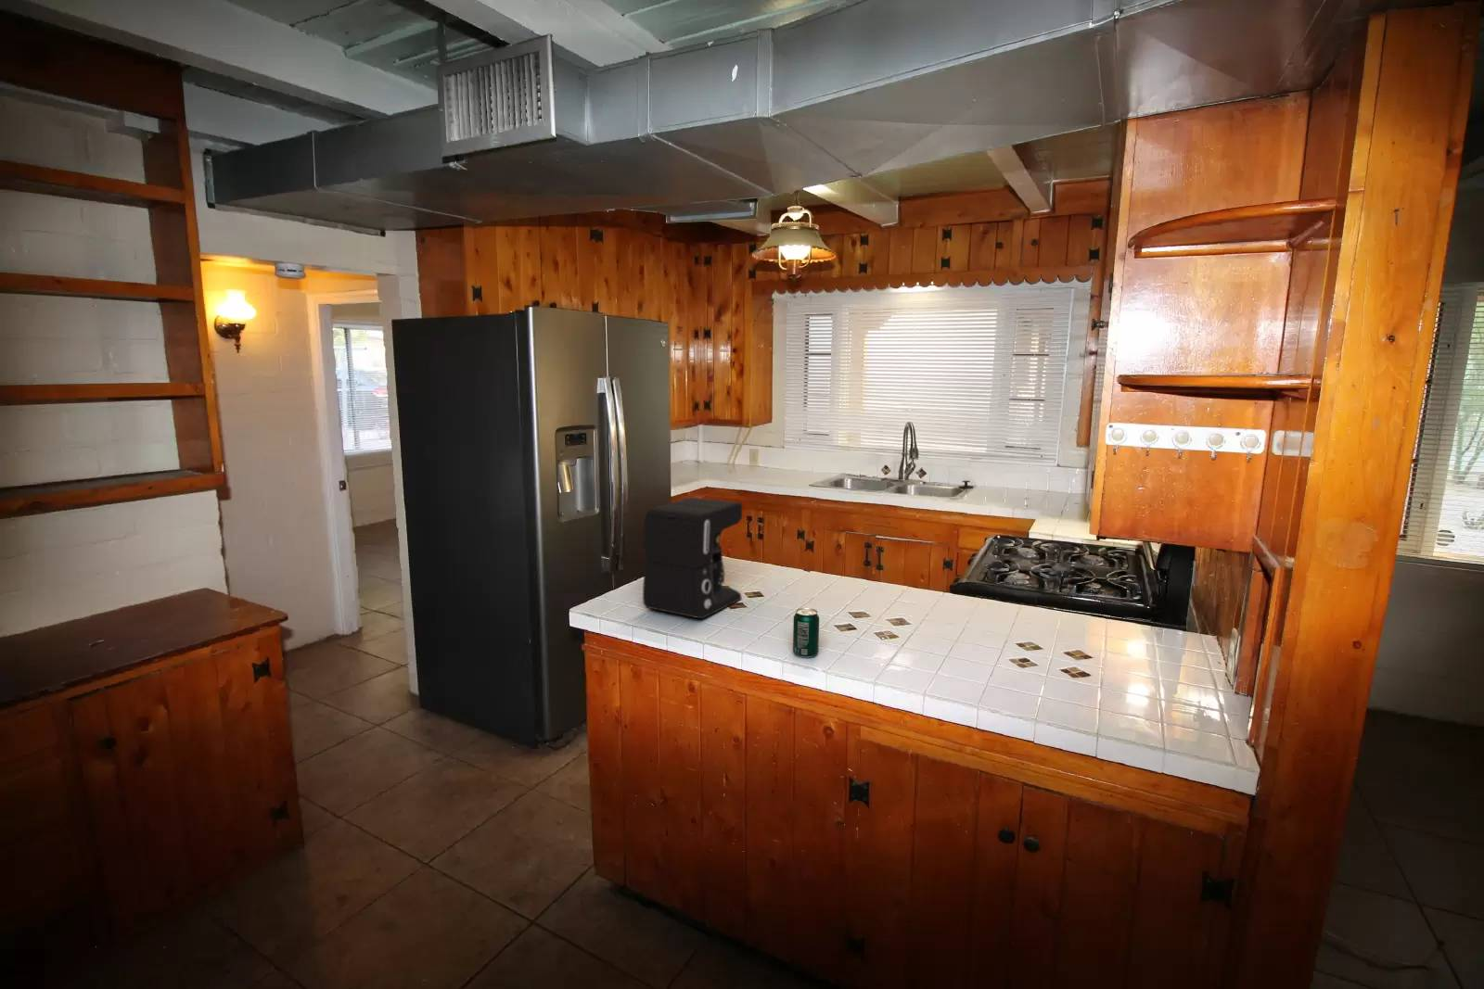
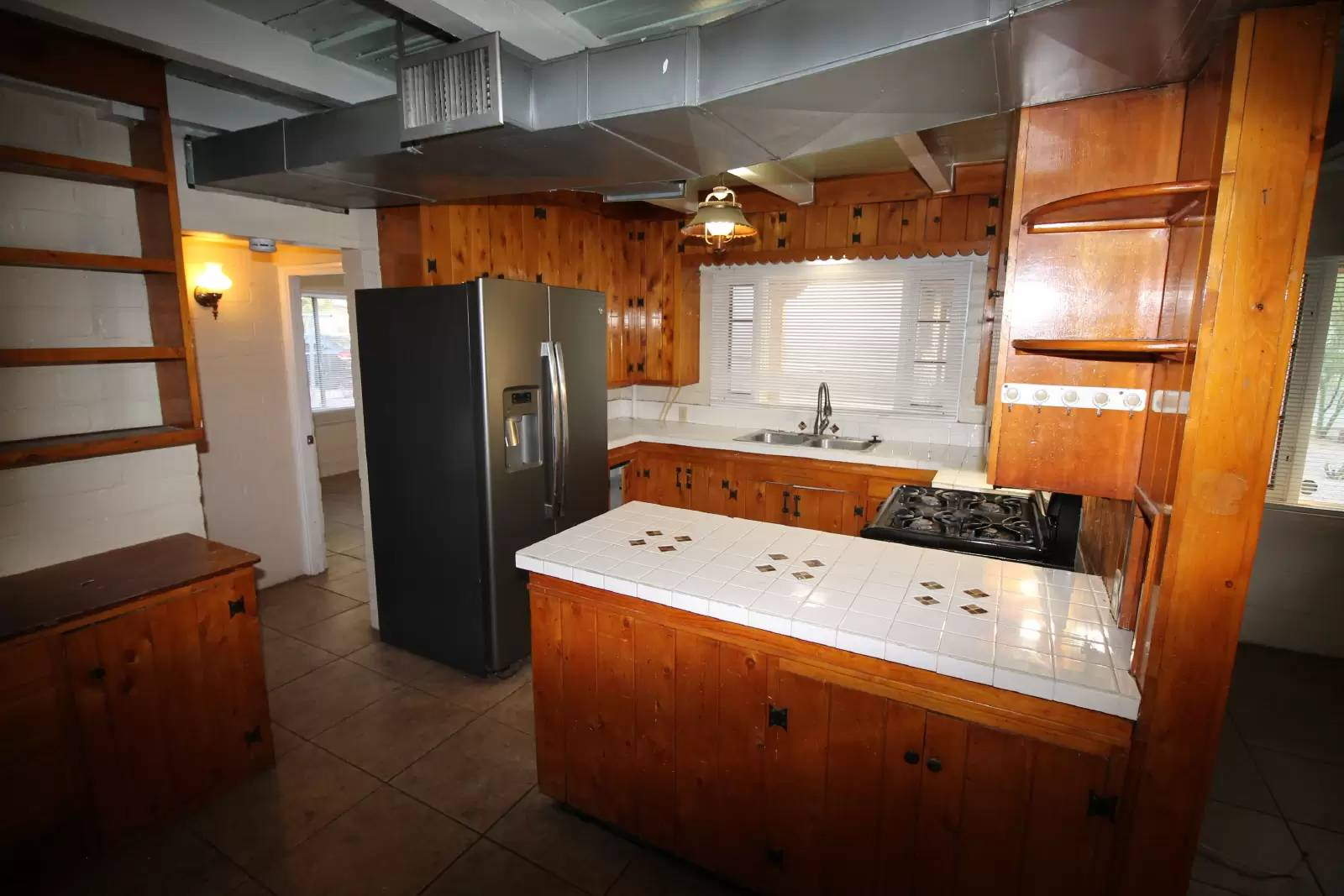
- coffee maker (698, 554)
- beverage can (806, 632)
